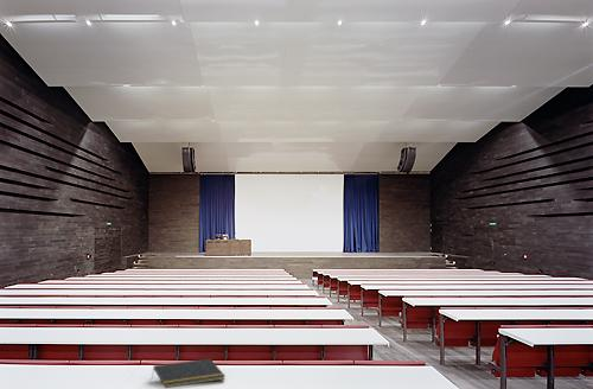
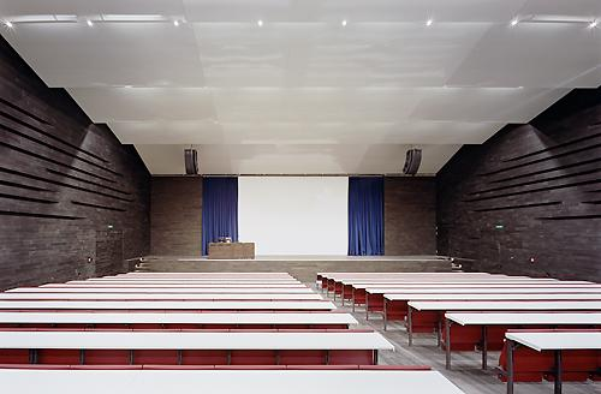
- notepad (189, 372)
